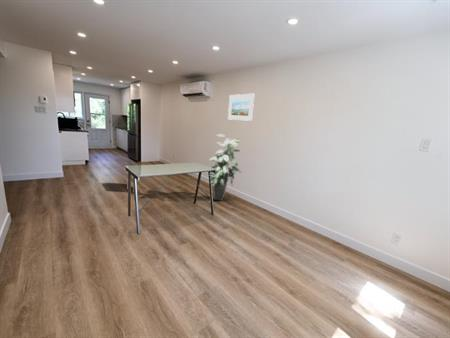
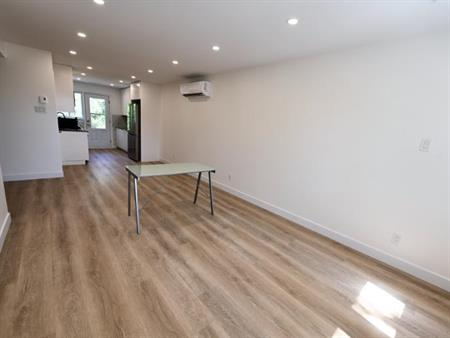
- indoor plant (222, 167)
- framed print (240, 107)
